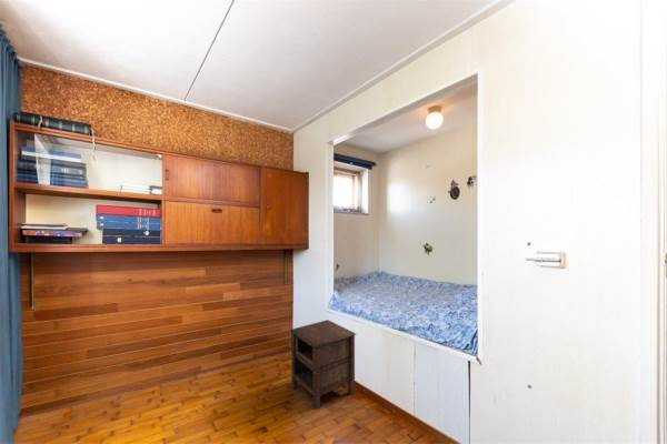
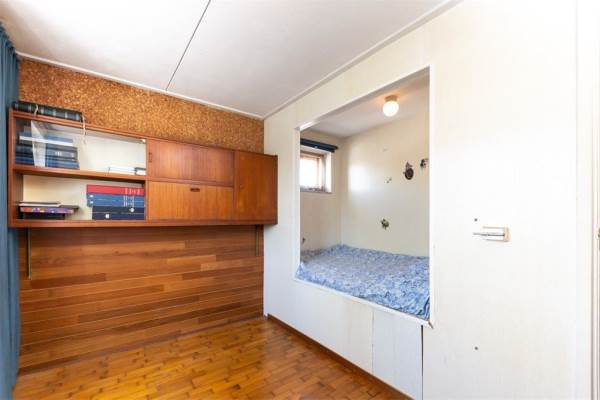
- nightstand (322, 360)
